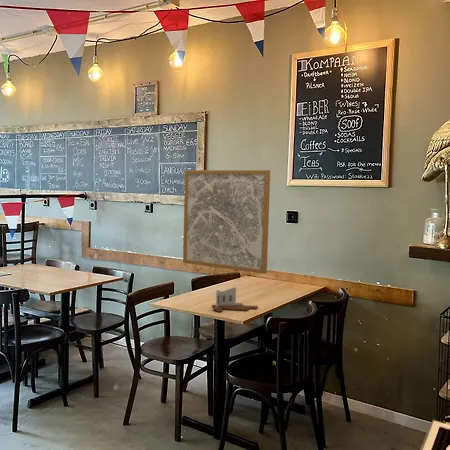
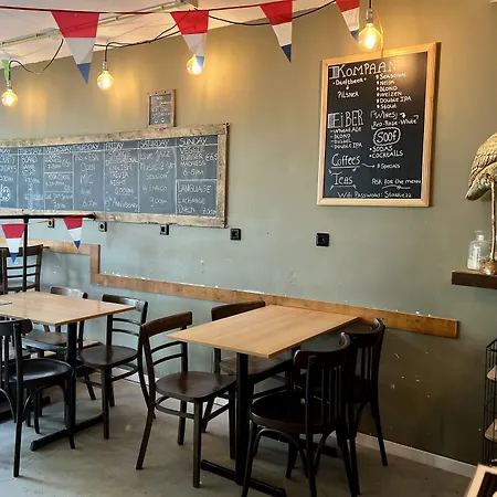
- wall art (224, 219)
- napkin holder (233, 298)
